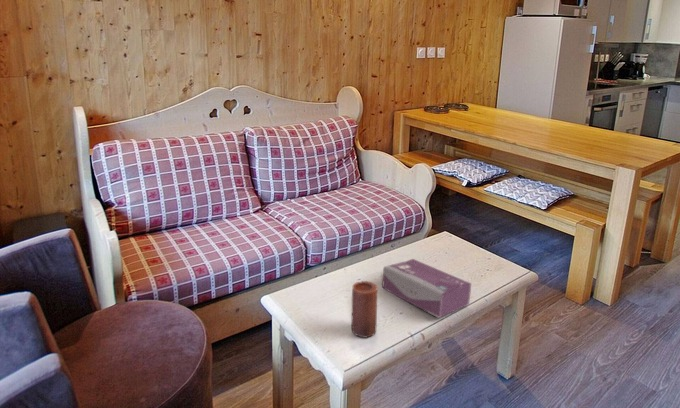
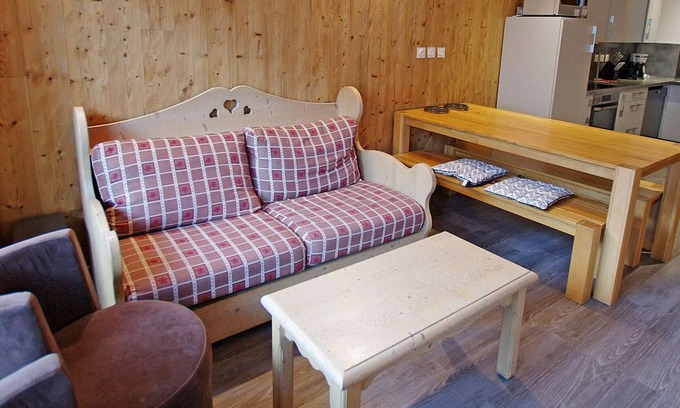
- tissue box (425, 285)
- candle (364, 308)
